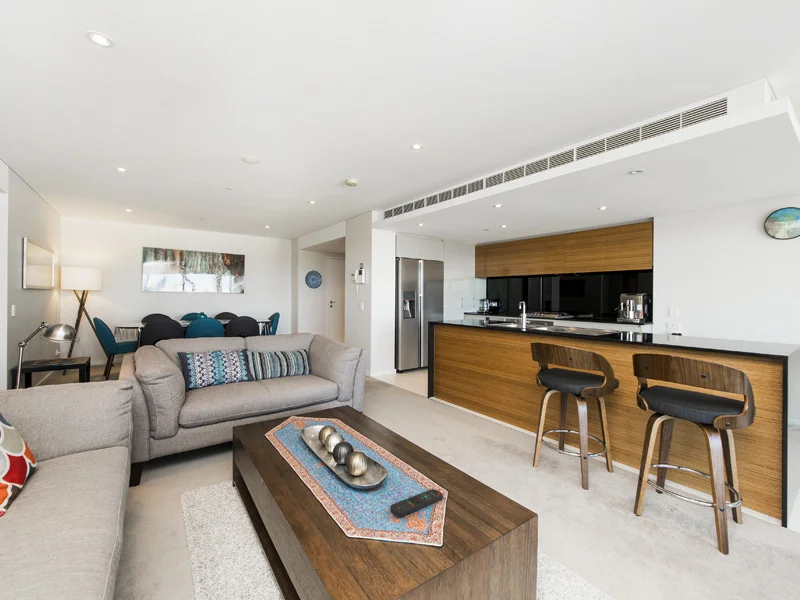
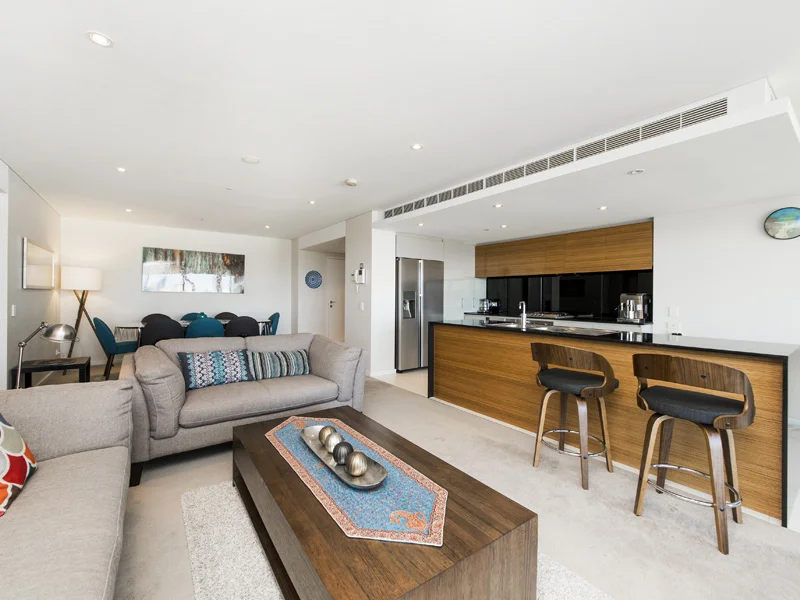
- remote control (417, 501)
